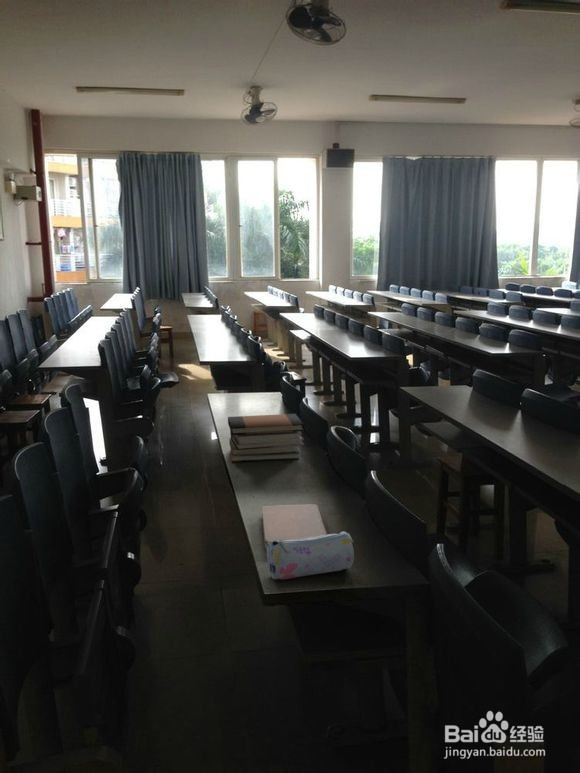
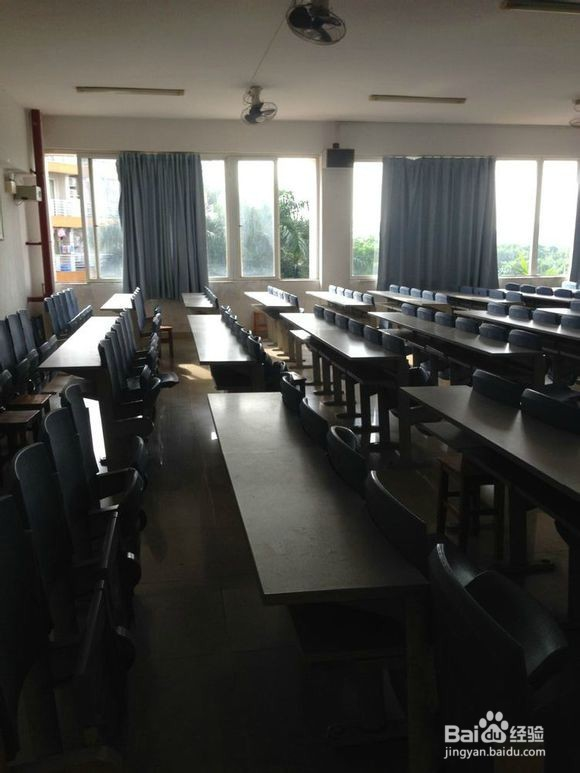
- pencil case (309, 553)
- book stack (265, 437)
- notebook (293, 525)
